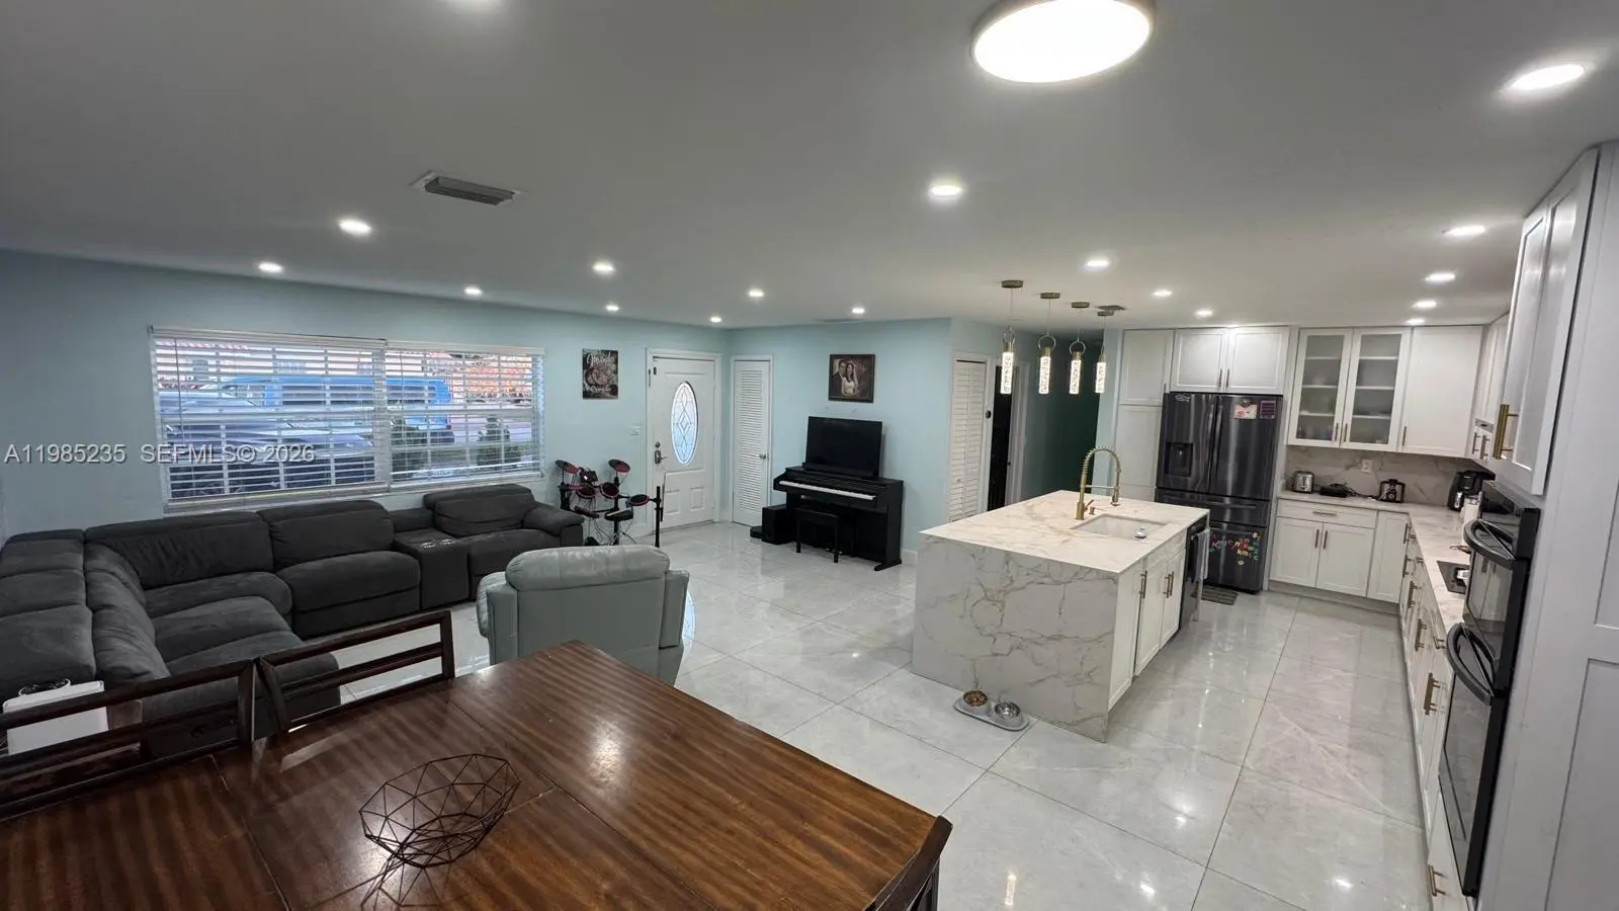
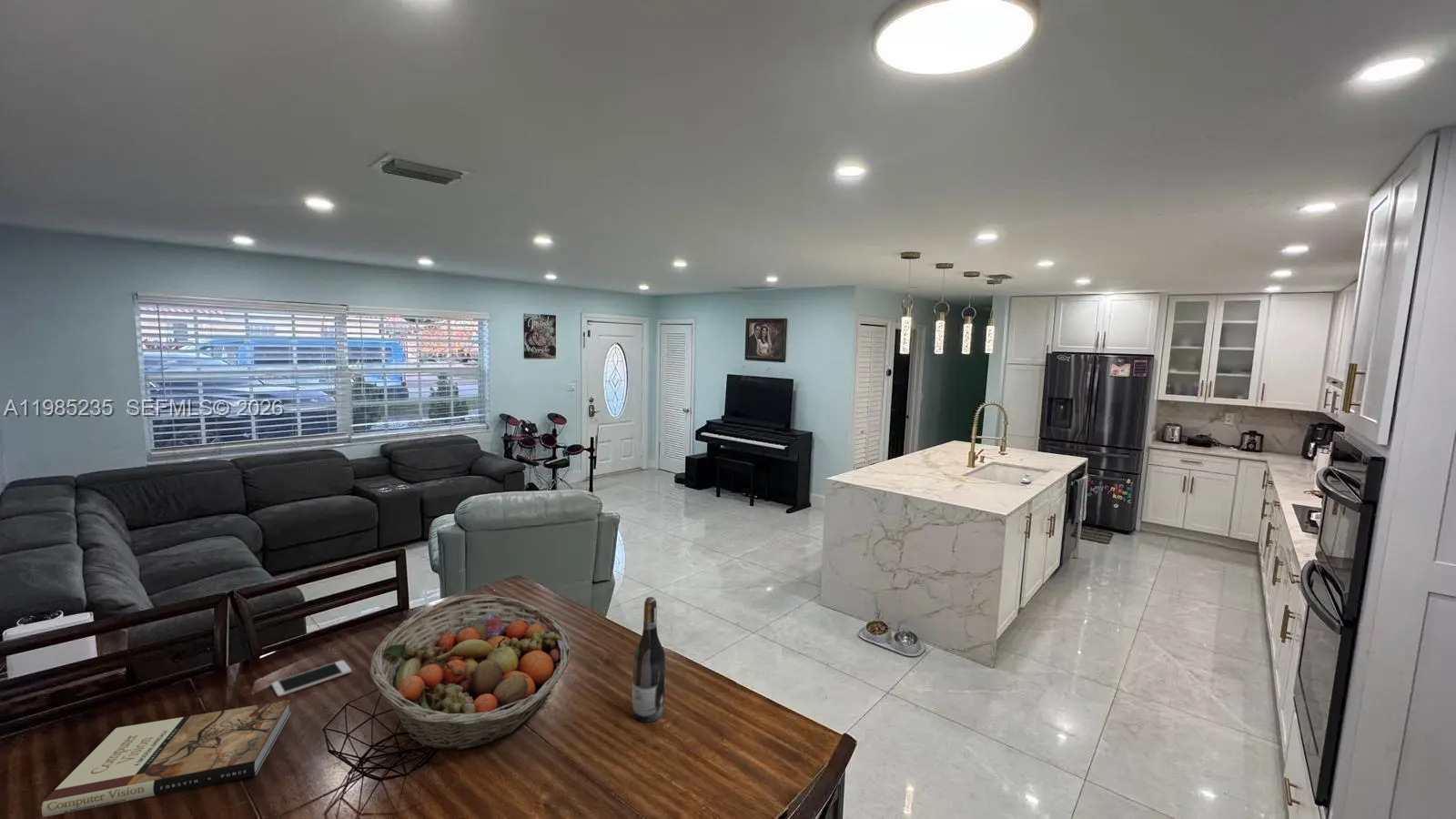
+ book (182, 752)
+ cell phone (312, 677)
+ wine bottle (649, 656)
+ fruit basket (480, 664)
